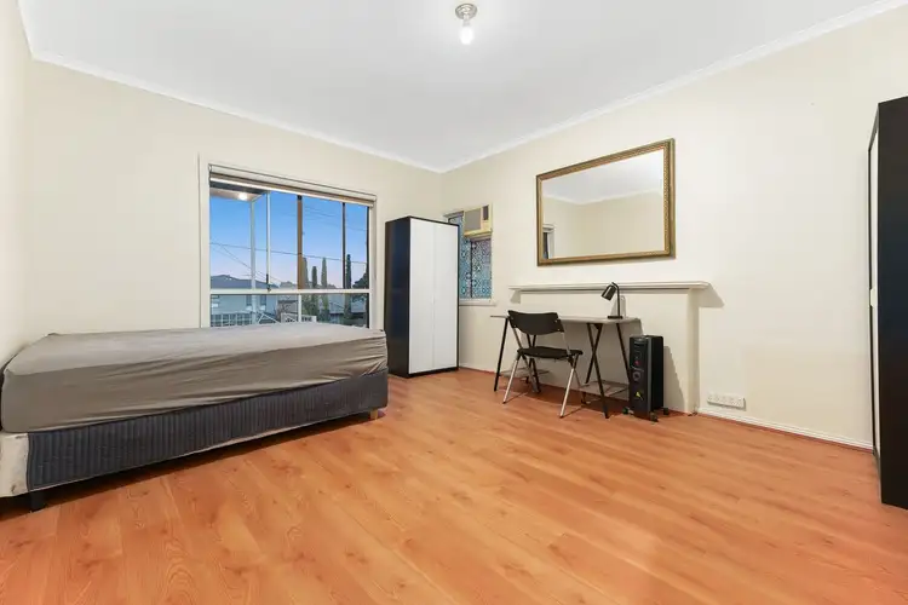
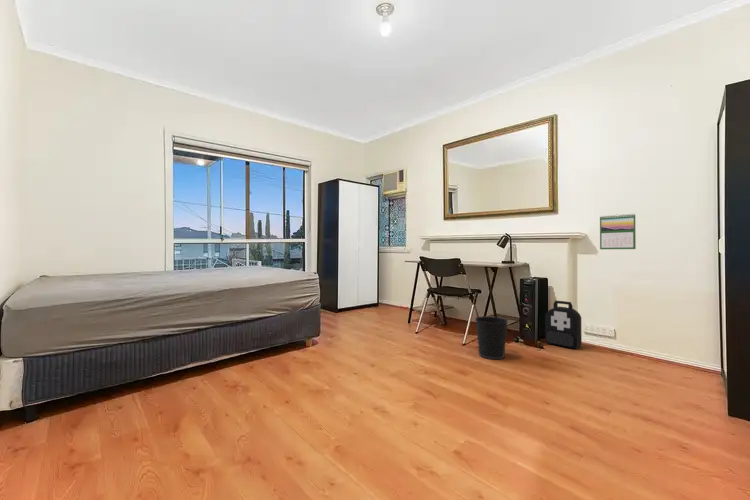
+ backpack (563, 322)
+ wastebasket (491, 337)
+ calendar (617, 231)
